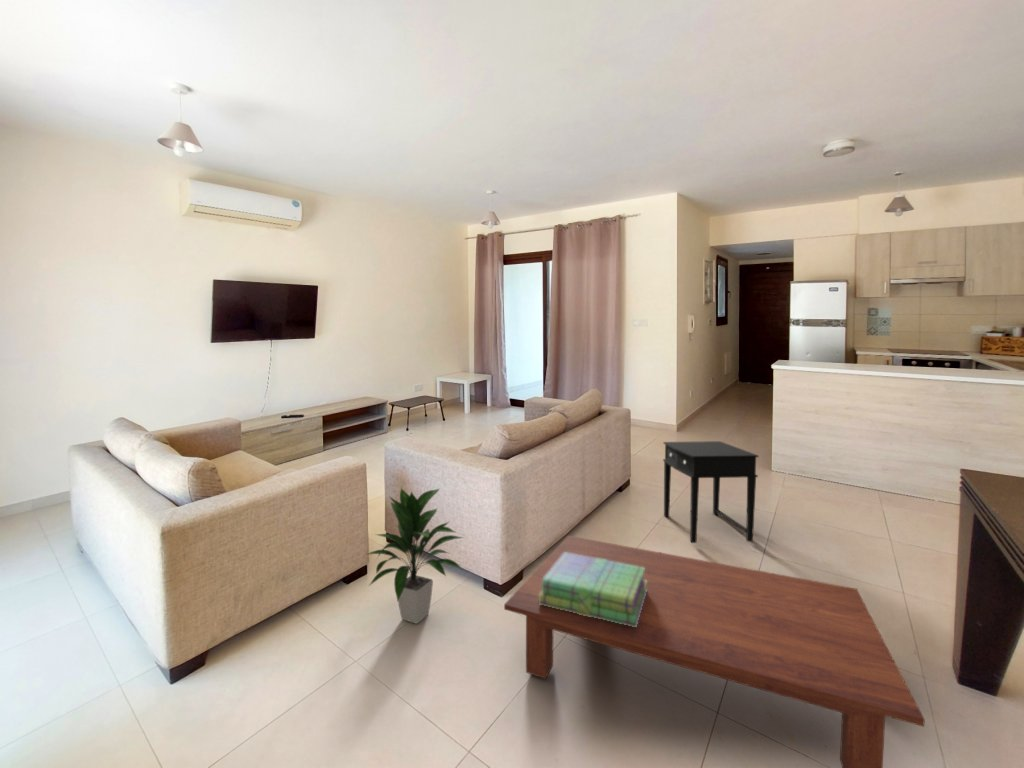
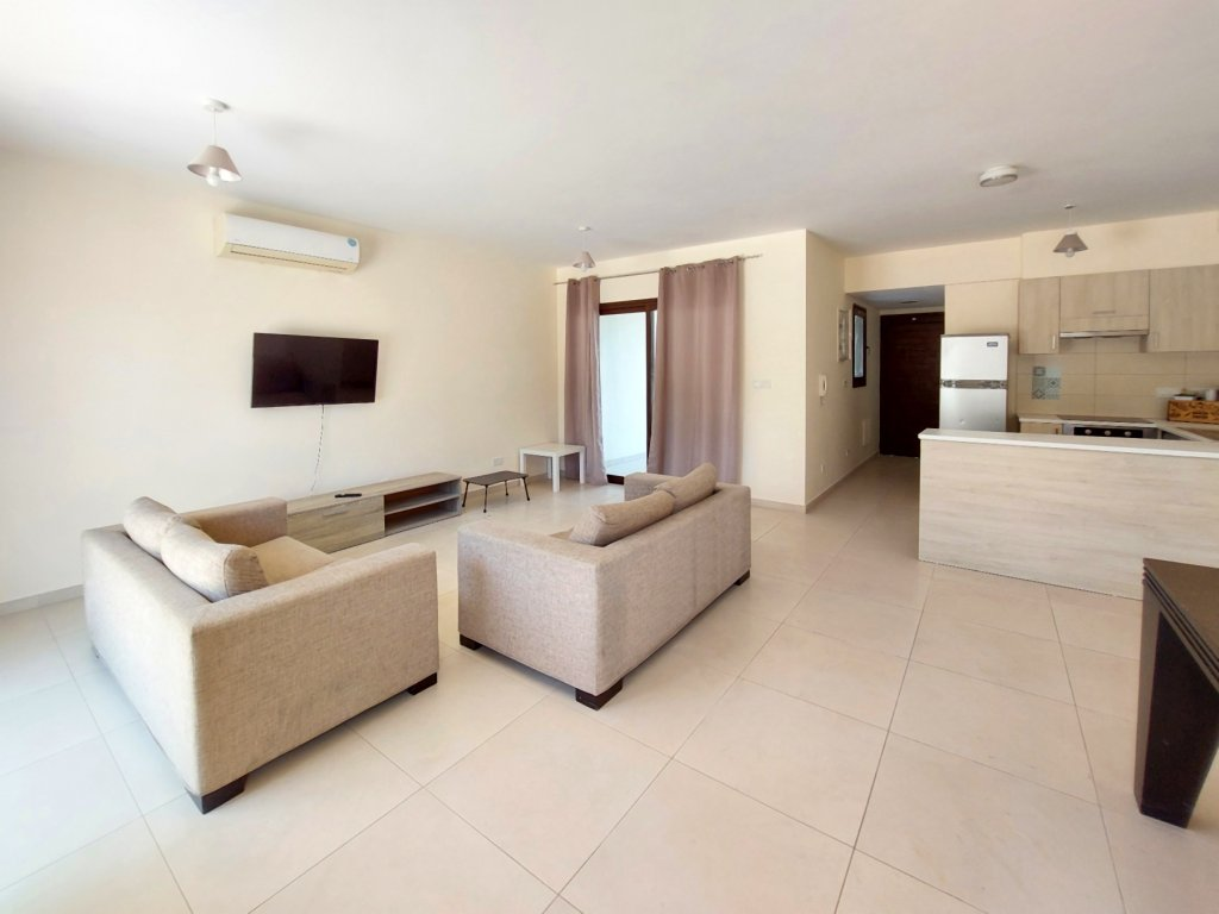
- side table (698, 488)
- stack of books (594, 585)
- coffee table (685, 631)
- indoor plant (412, 550)
